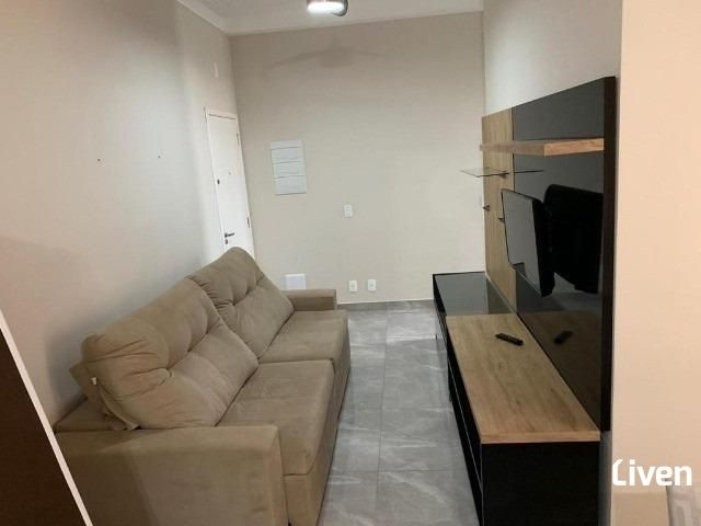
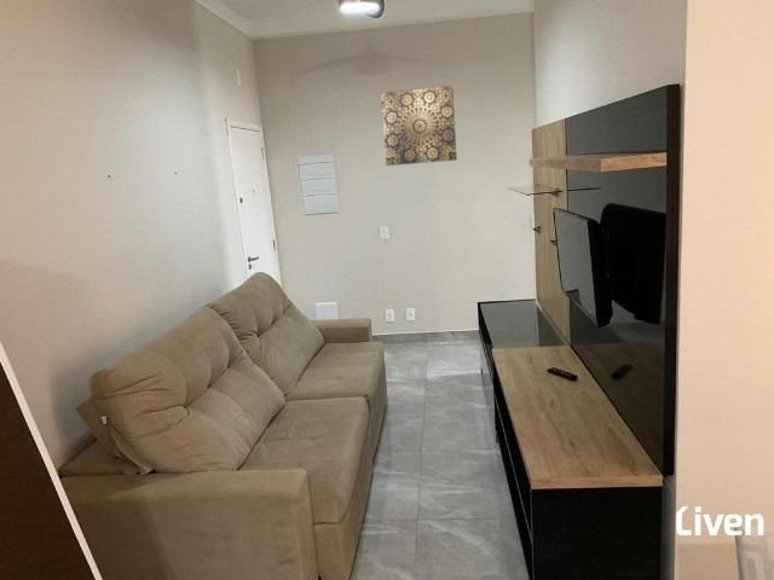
+ wall art (418, 126)
